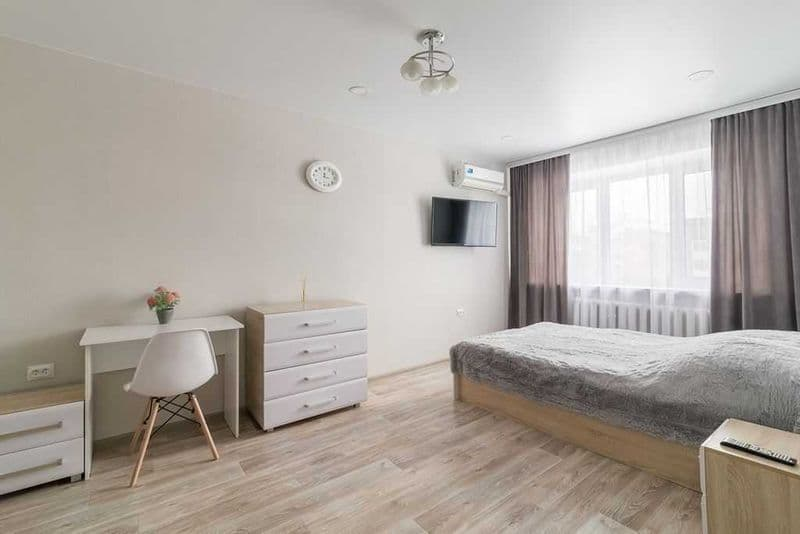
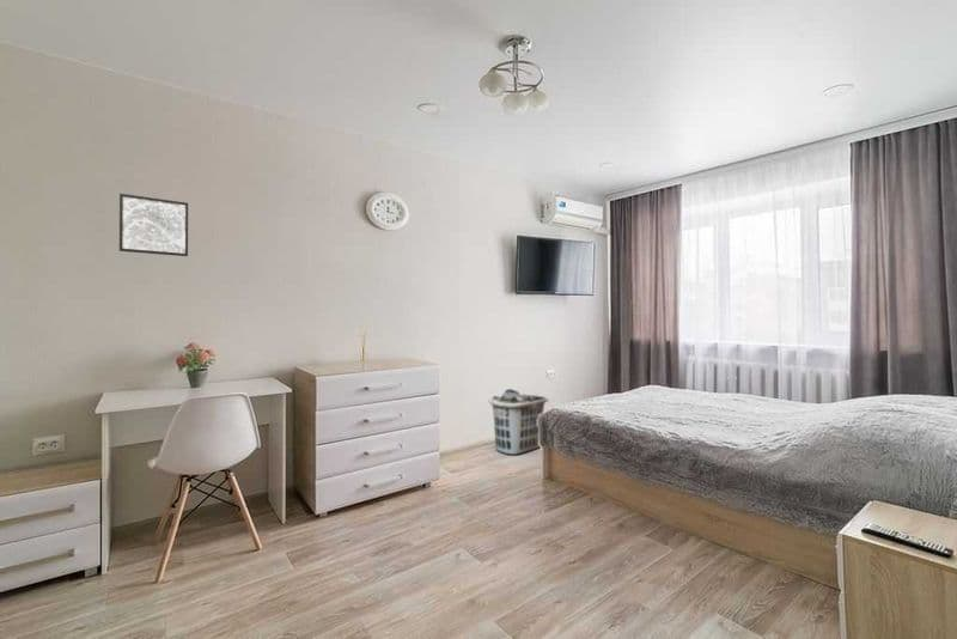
+ clothes hamper (518, 418)
+ wall art (154, 226)
